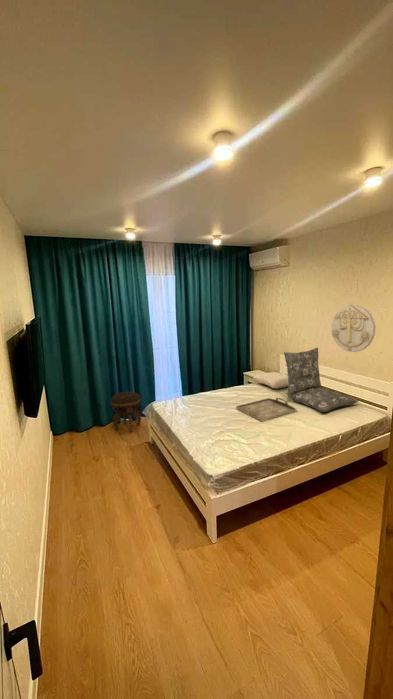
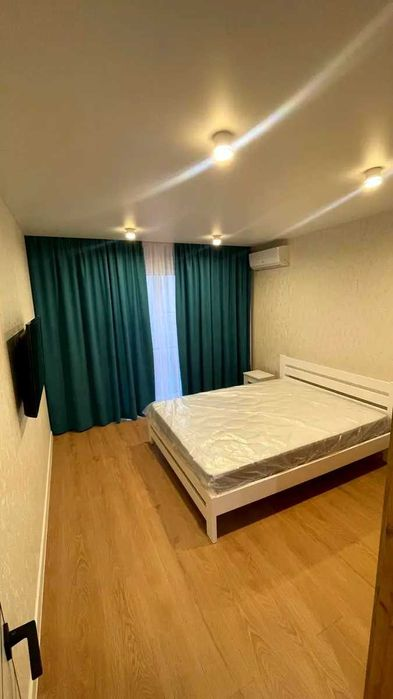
- wall decoration (350, 328)
- footstool (126, 410)
- serving tray (265, 406)
- pillow (275, 379)
- seat cushion (318, 377)
